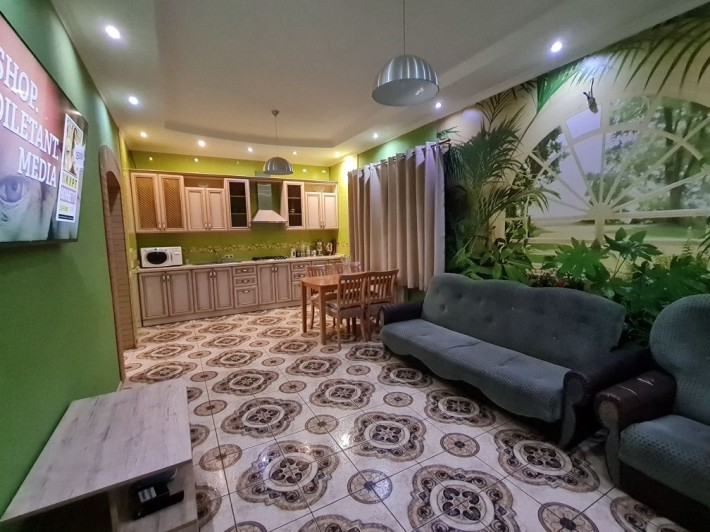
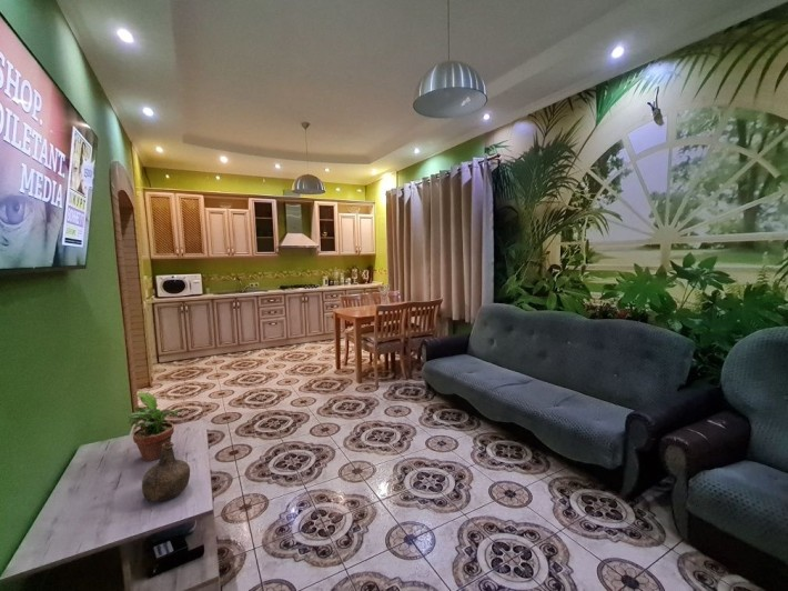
+ potted plant (158, 425)
+ bottle (165, 468)
